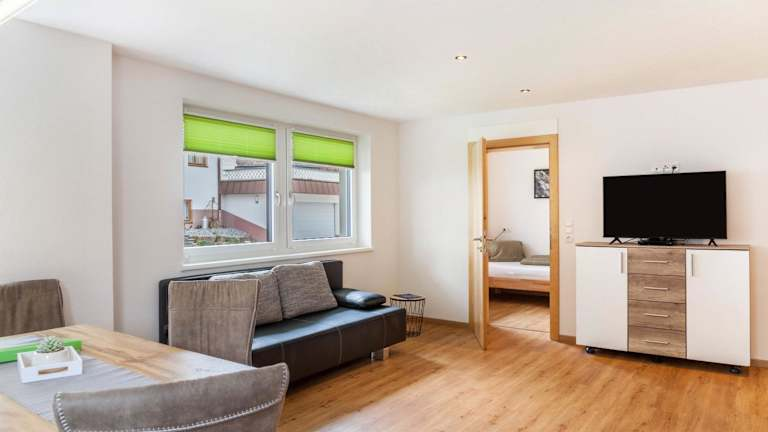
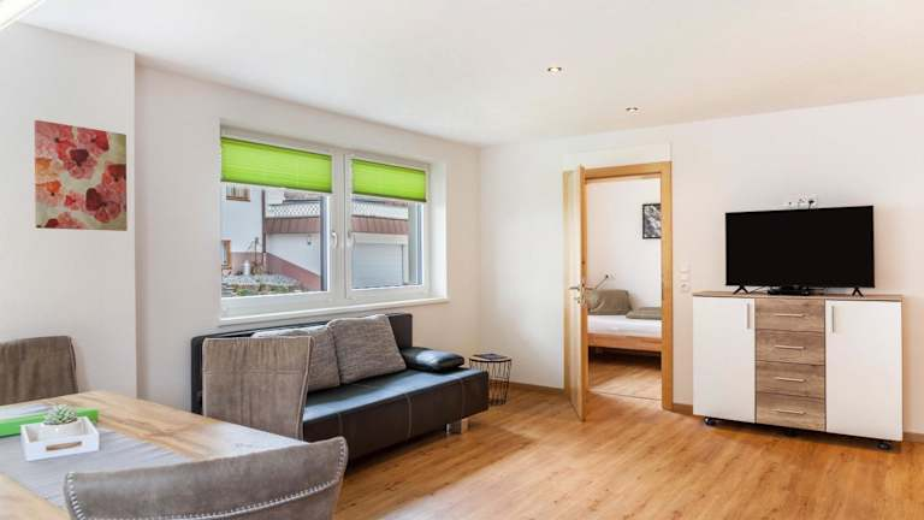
+ wall art (83, 178)
